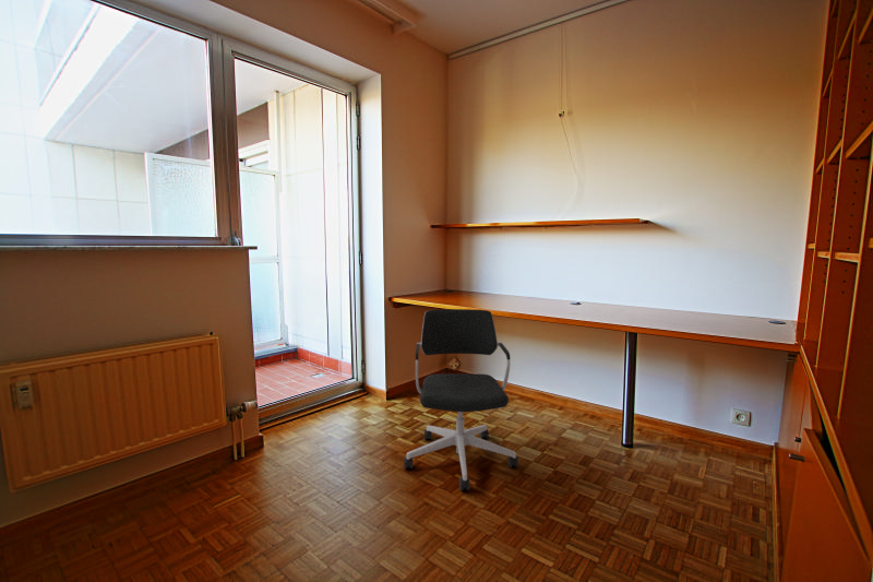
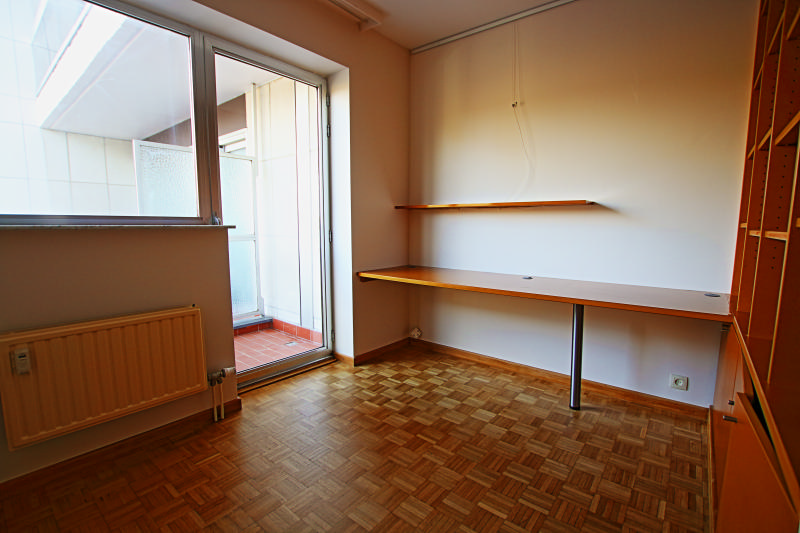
- office chair (461, 390)
